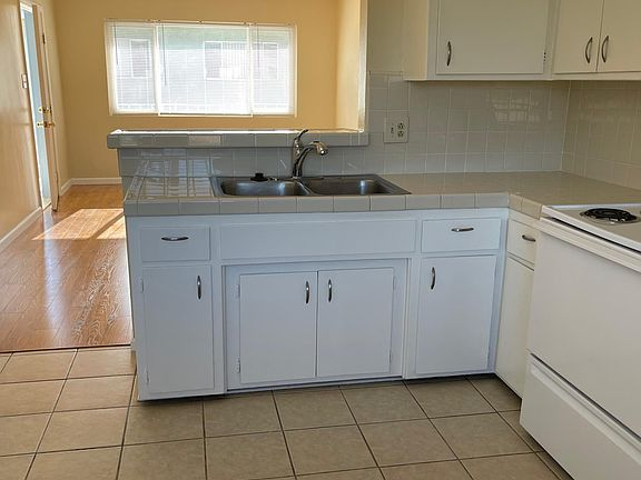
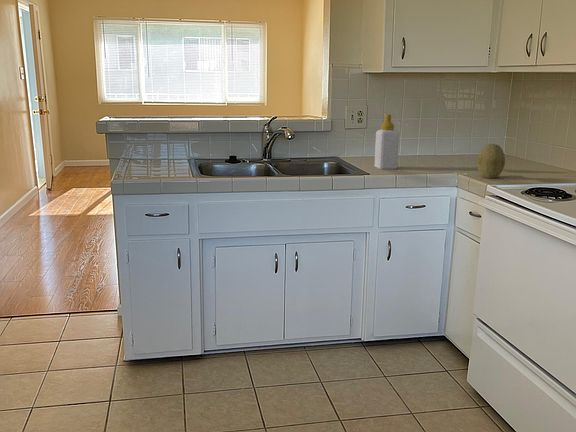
+ soap bottle (386, 141)
+ fruit (491, 160)
